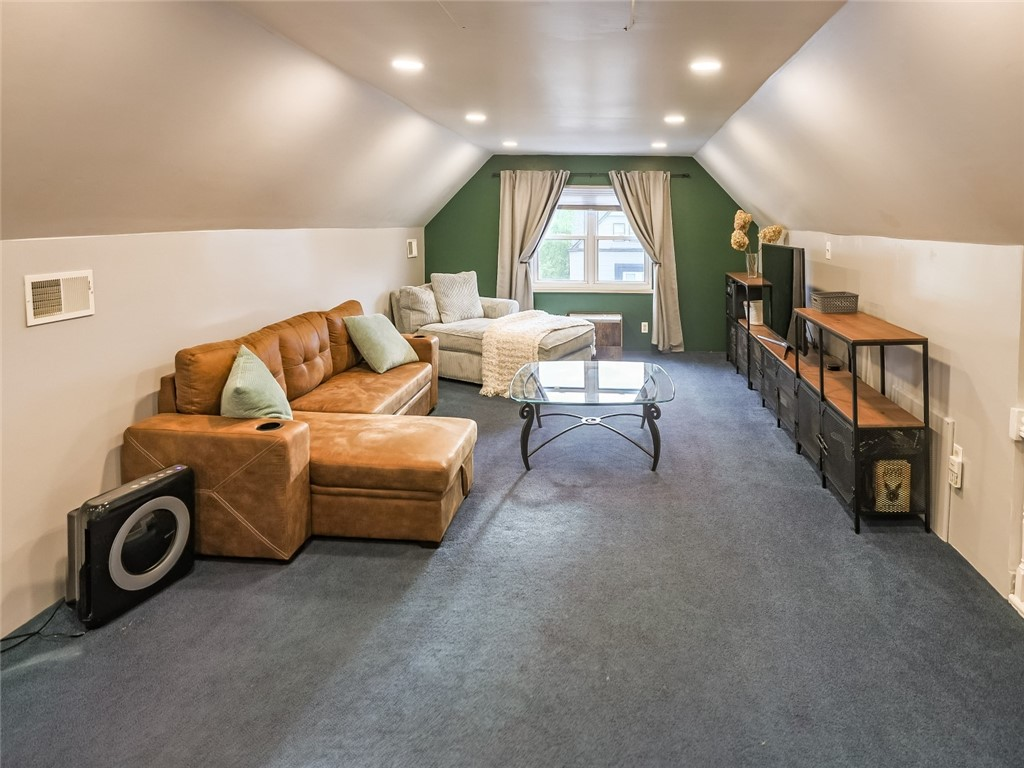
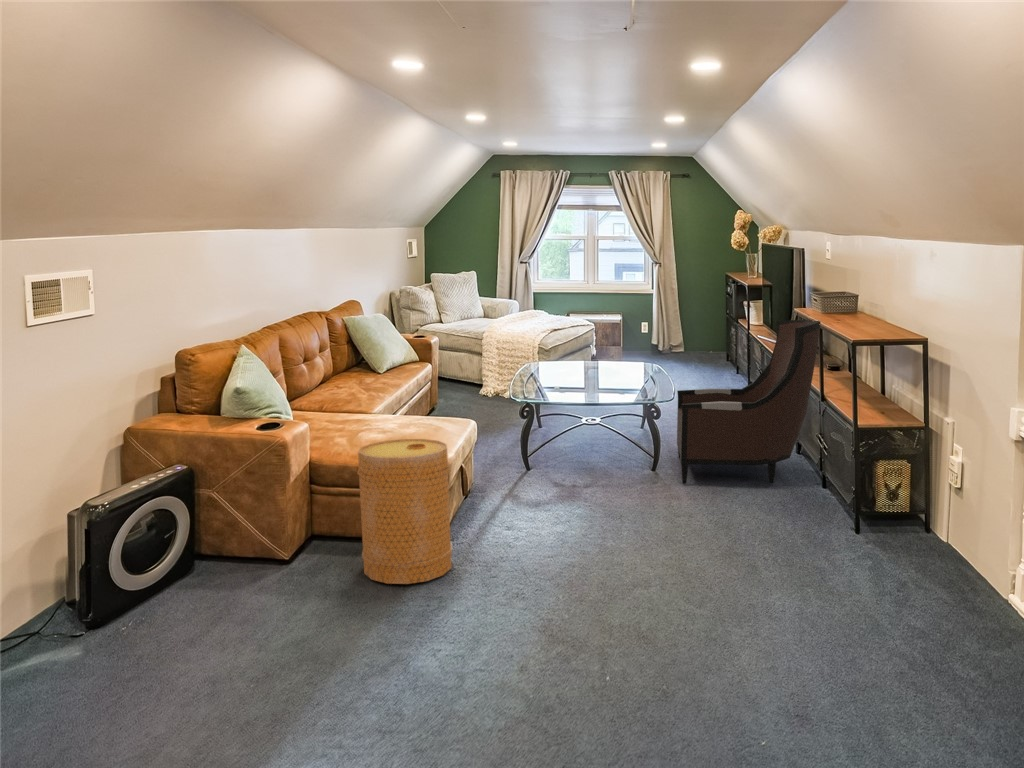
+ basket (405, 508)
+ armchair (746, 398)
